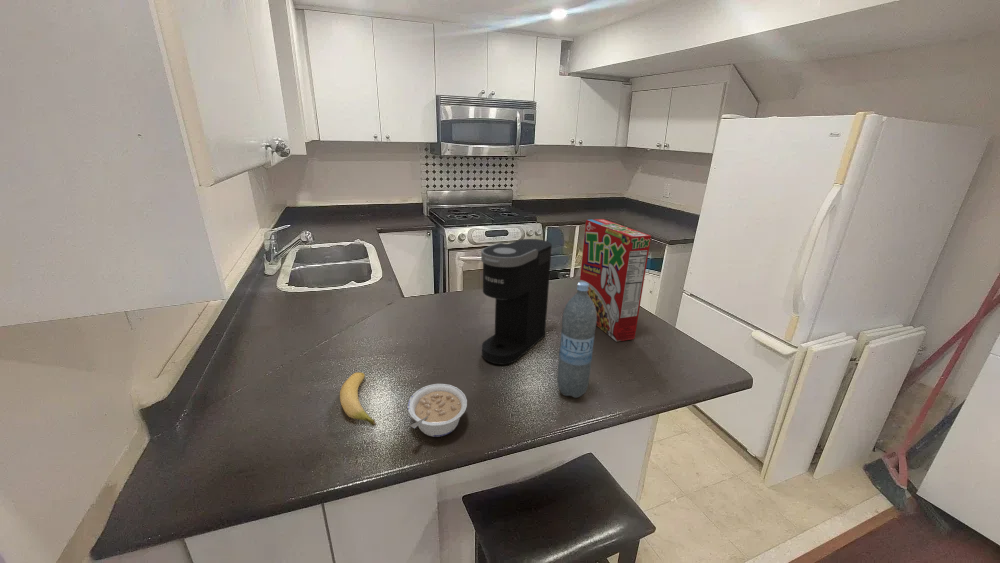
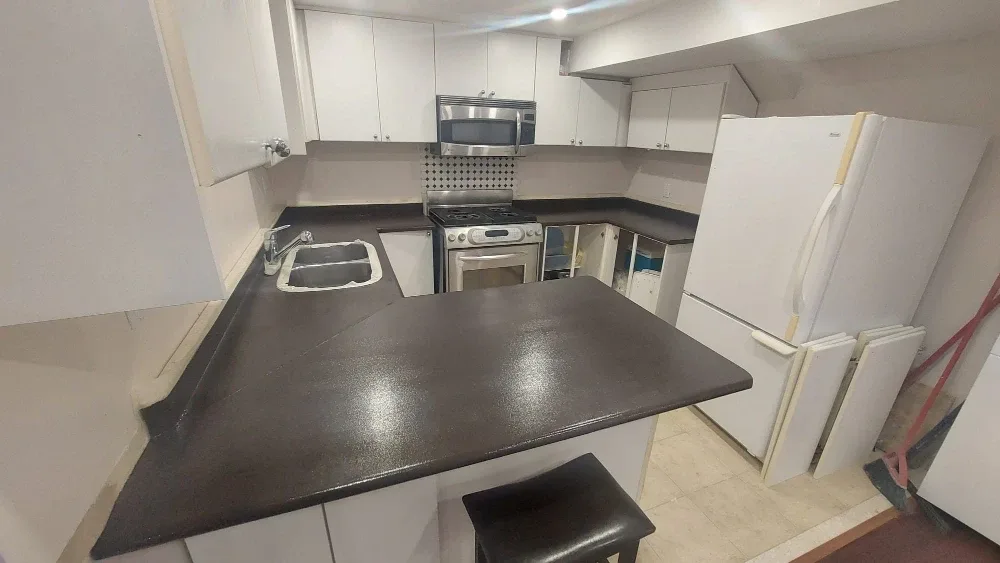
- water bottle (577, 341)
- legume (438, 412)
- cereal box (609, 277)
- coffee maker (516, 296)
- banana (357, 394)
